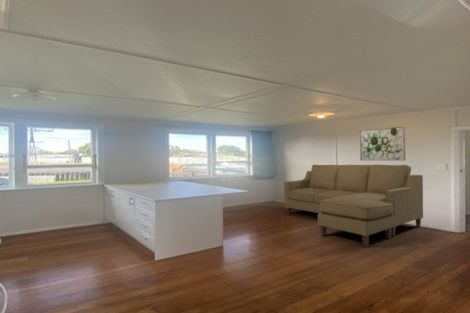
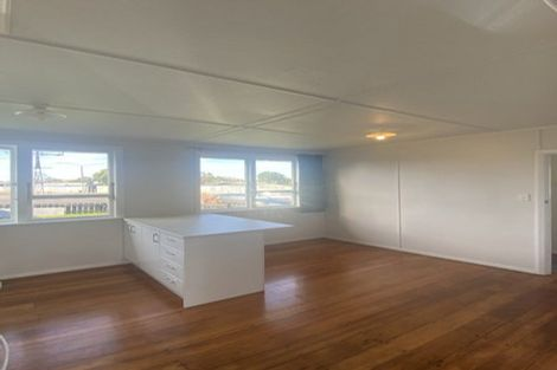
- wall art (381, 144)
- sofa (333, 194)
